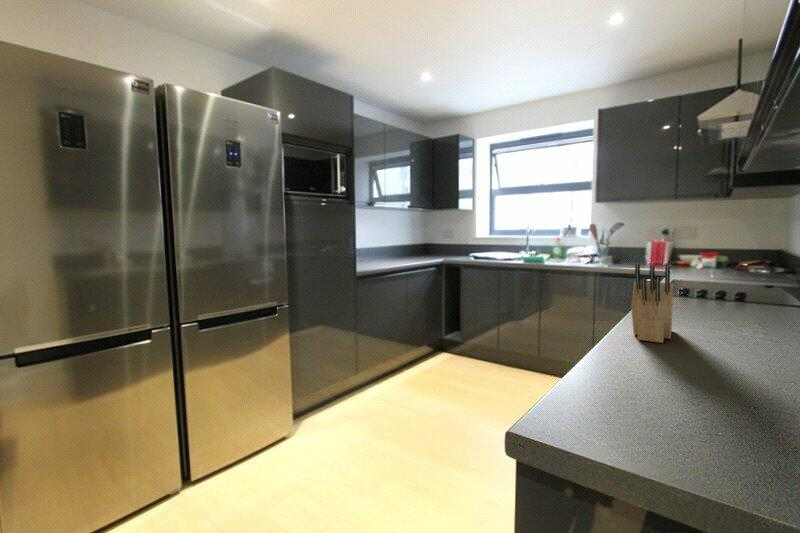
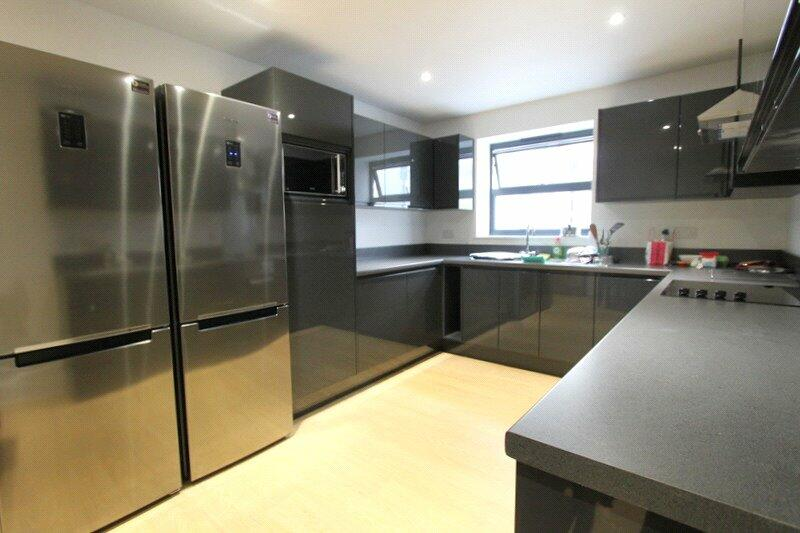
- knife block (653, 299)
